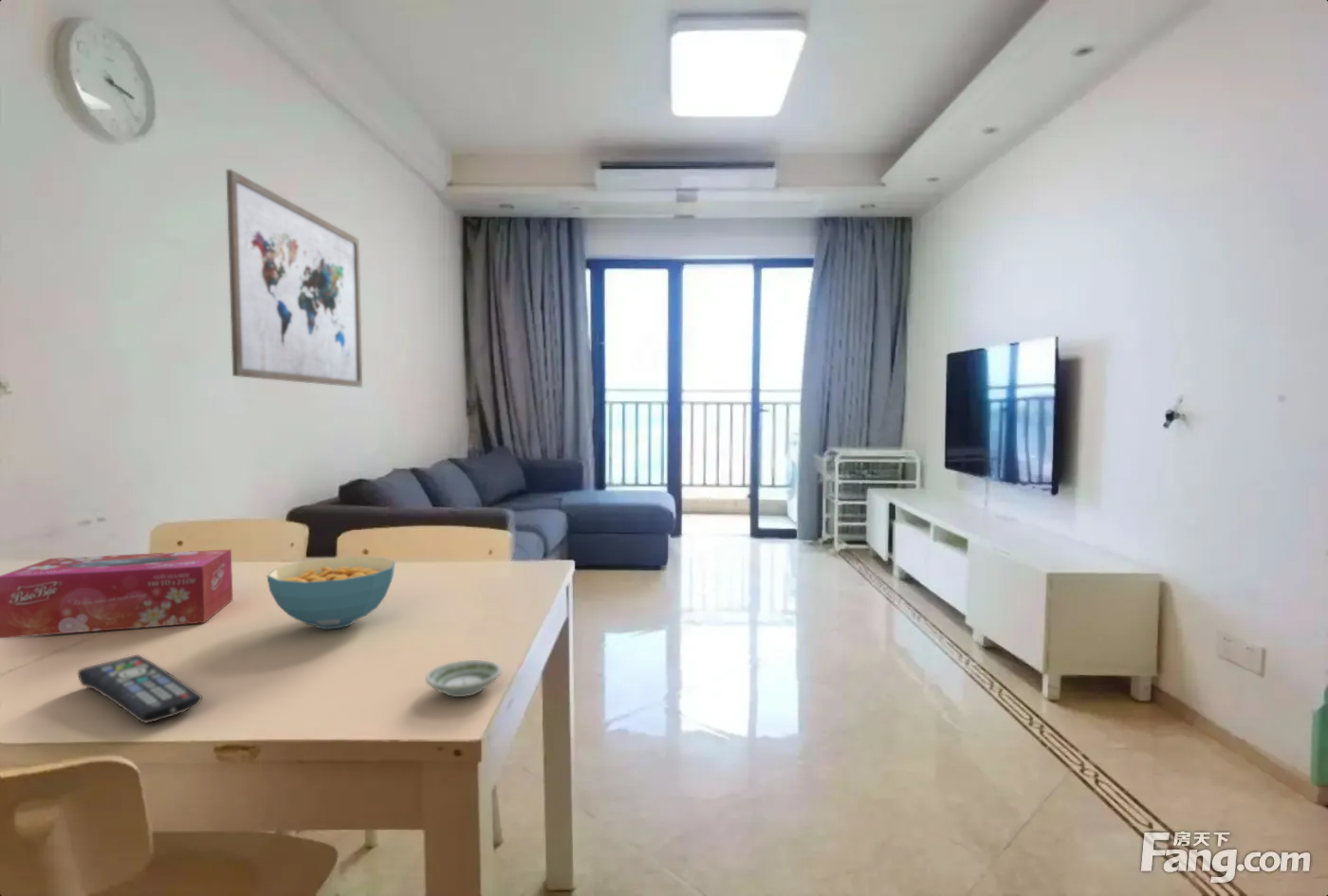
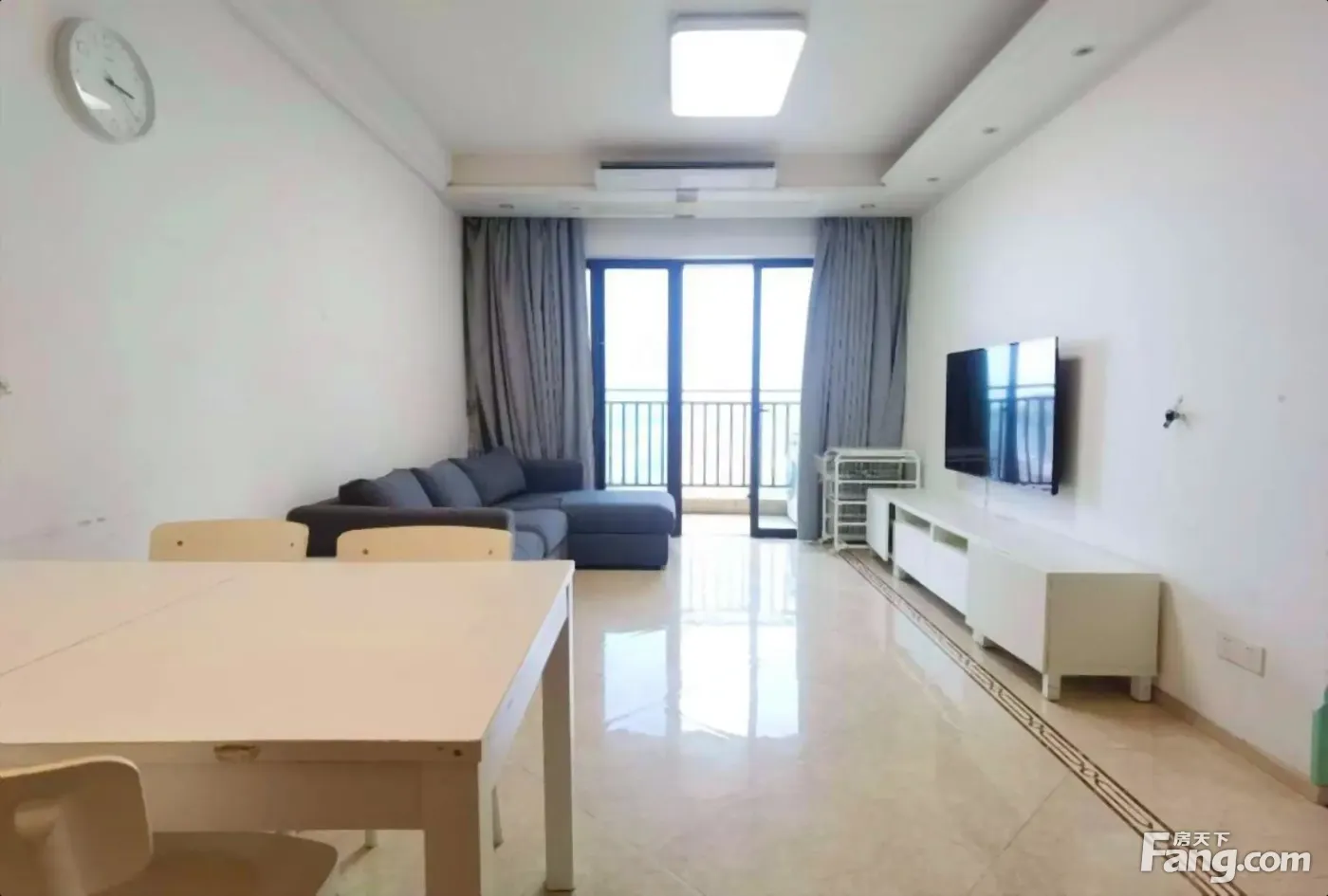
- remote control (136, 686)
- saucer (464, 680)
- wall art (305, 297)
- tissue box (125, 590)
- cereal bowl (334, 595)
